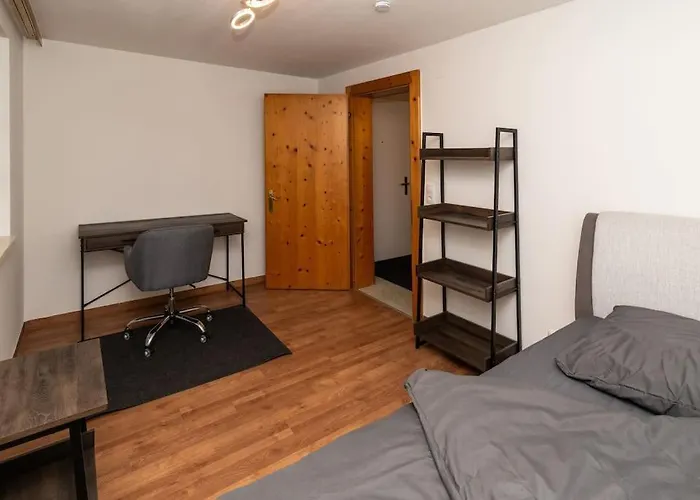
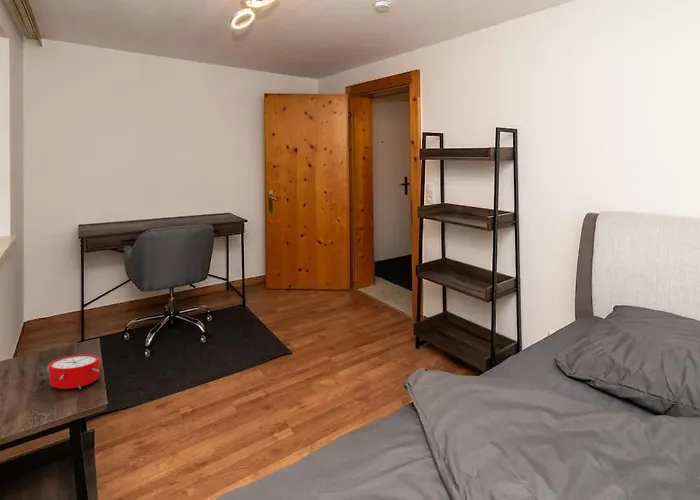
+ alarm clock (74, 371)
